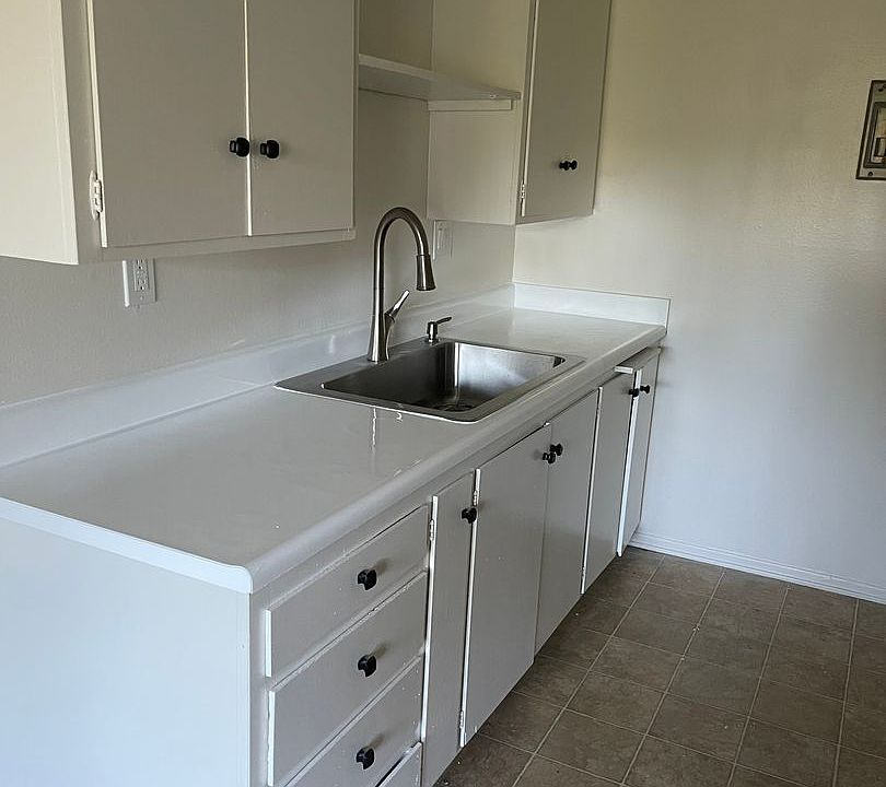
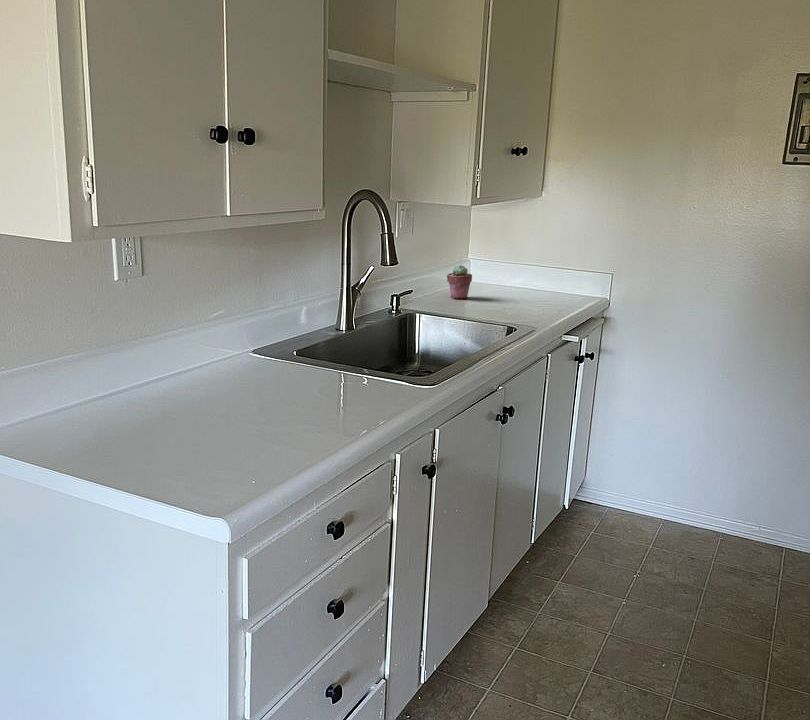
+ potted succulent (459, 281)
